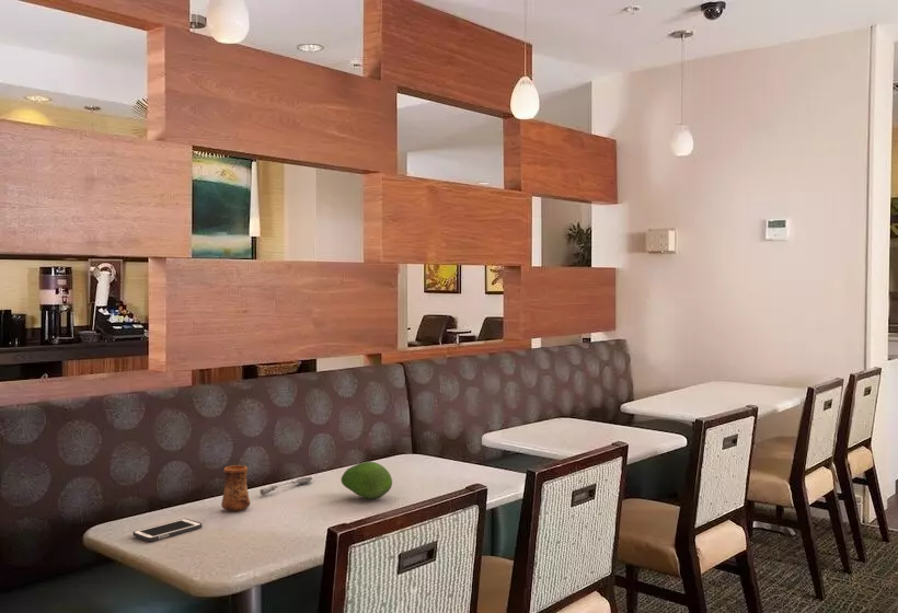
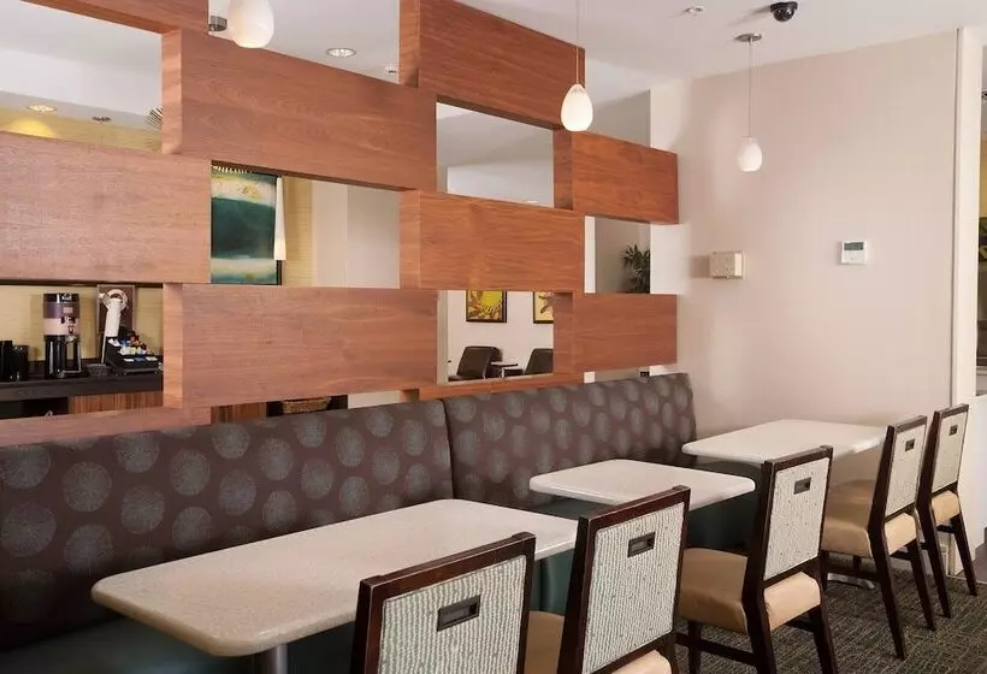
- cup (235, 488)
- cell phone (168, 529)
- soupspoon (287, 483)
- fruit (366, 478)
